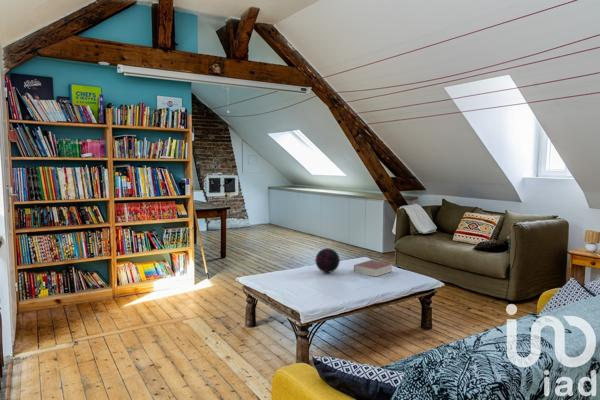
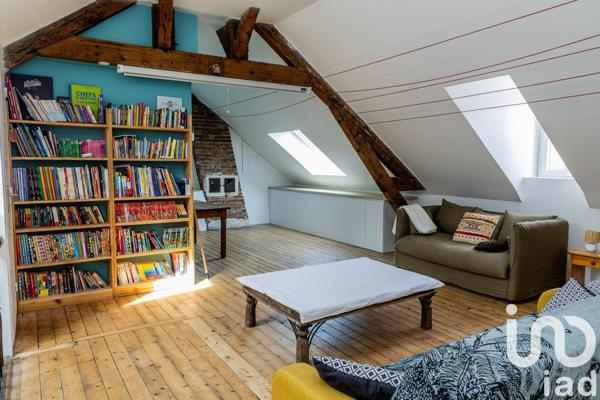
- decorative orb (327, 260)
- book (373, 267)
